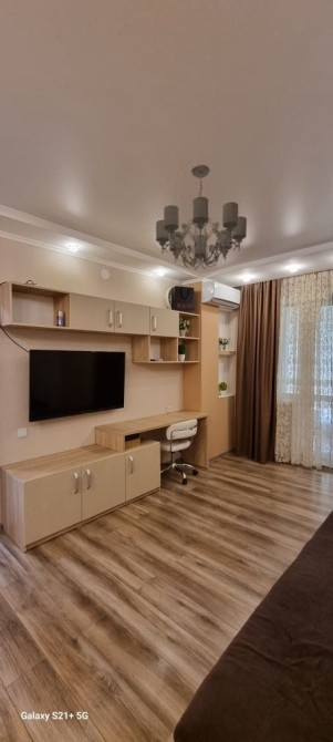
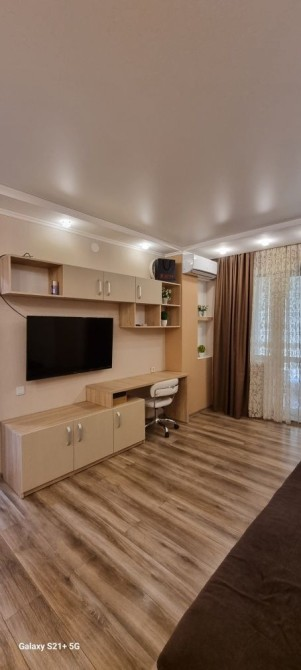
- chandelier (200, 218)
